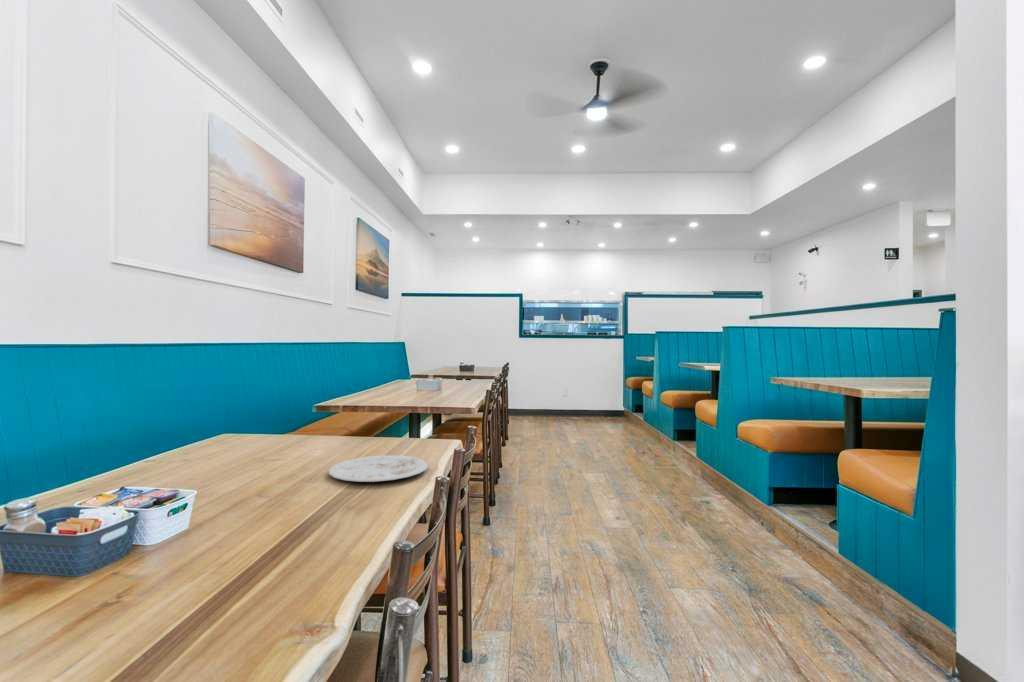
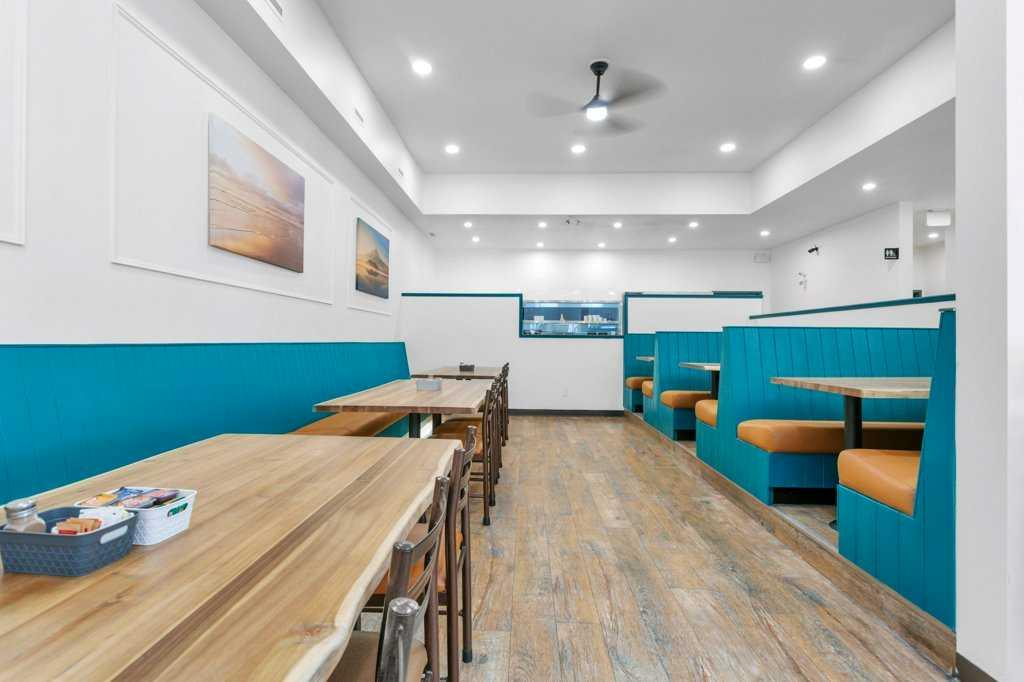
- plate (379, 468)
